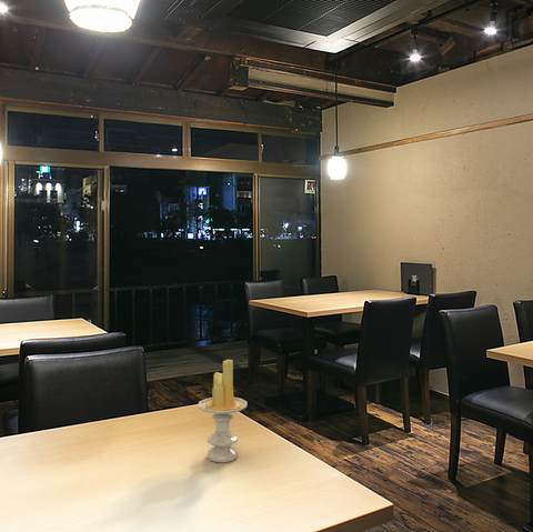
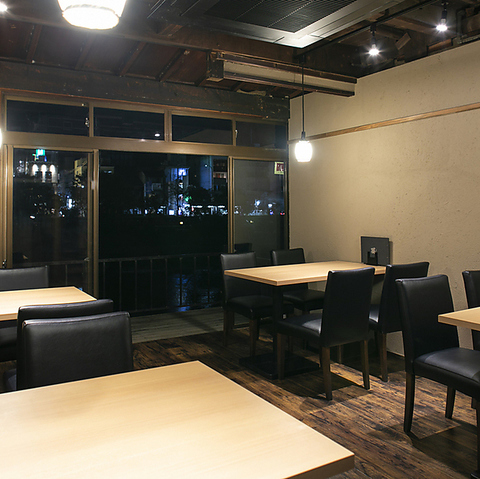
- candle (222, 406)
